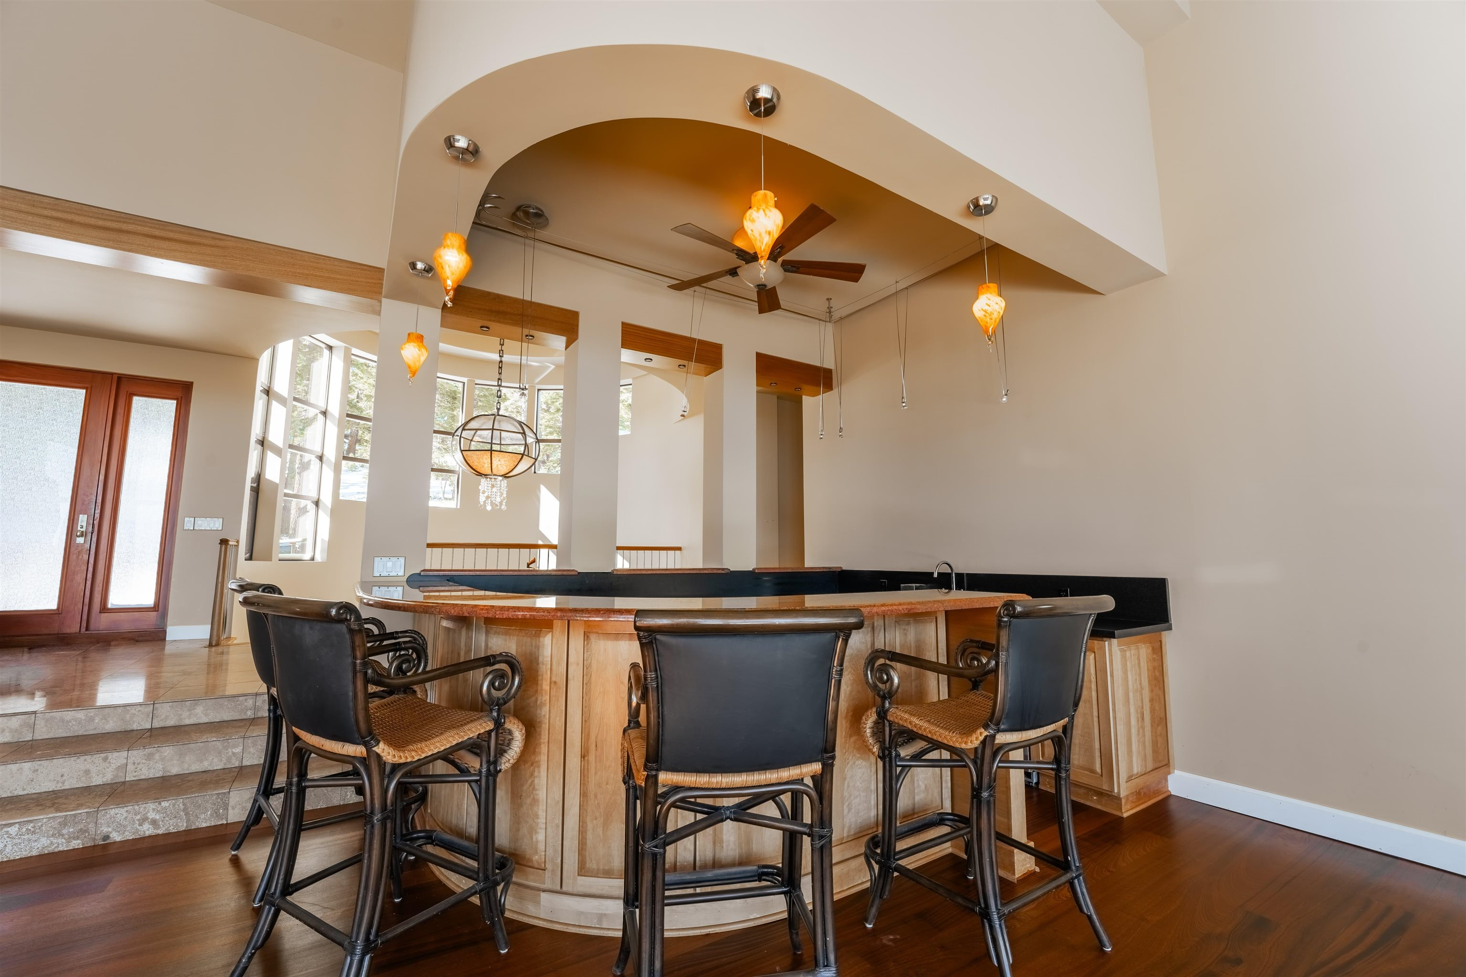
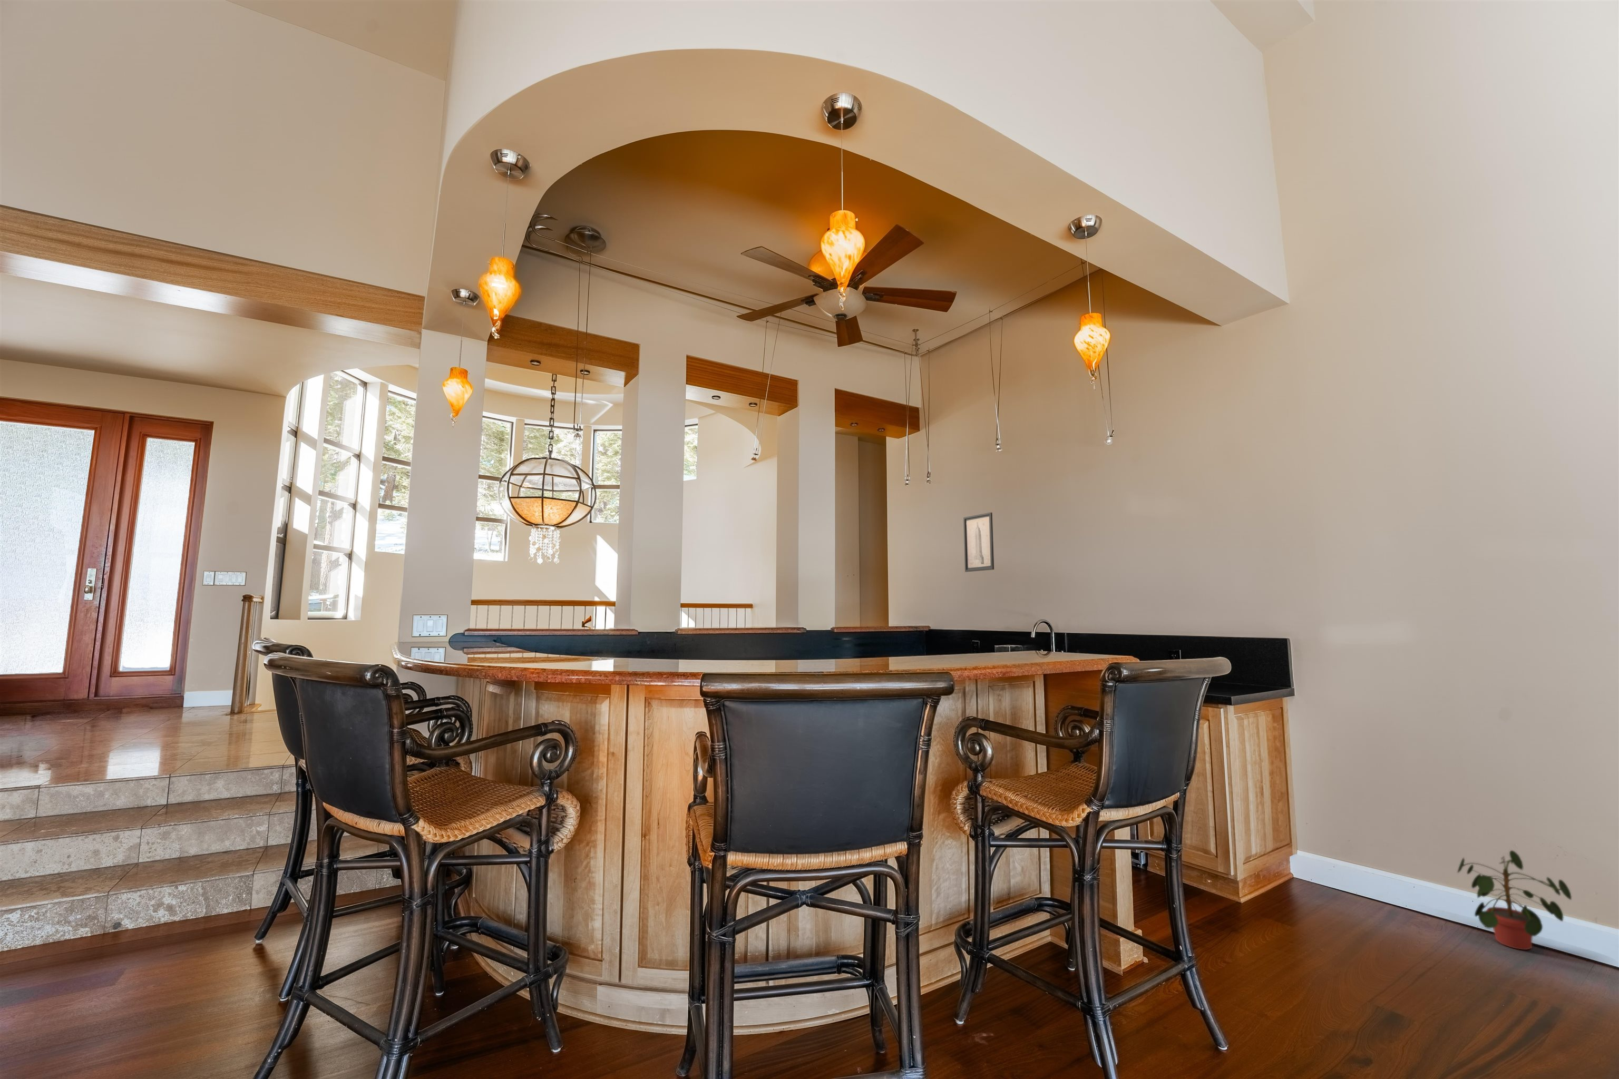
+ wall art (978, 543)
+ potted plant (1515, 894)
